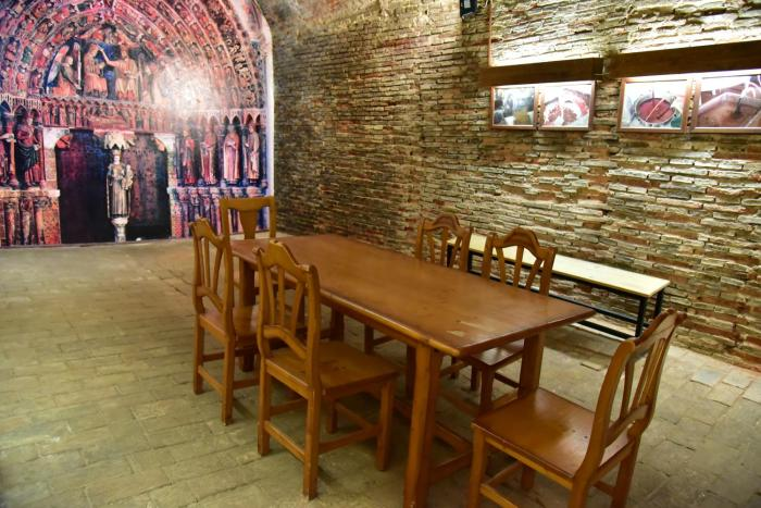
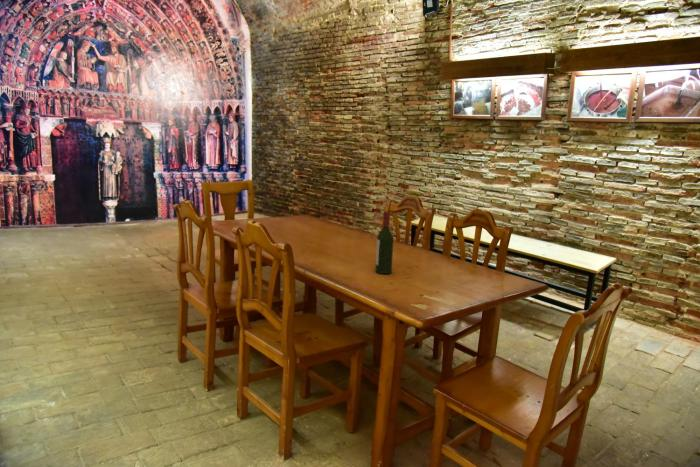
+ wine bottle (385, 242)
